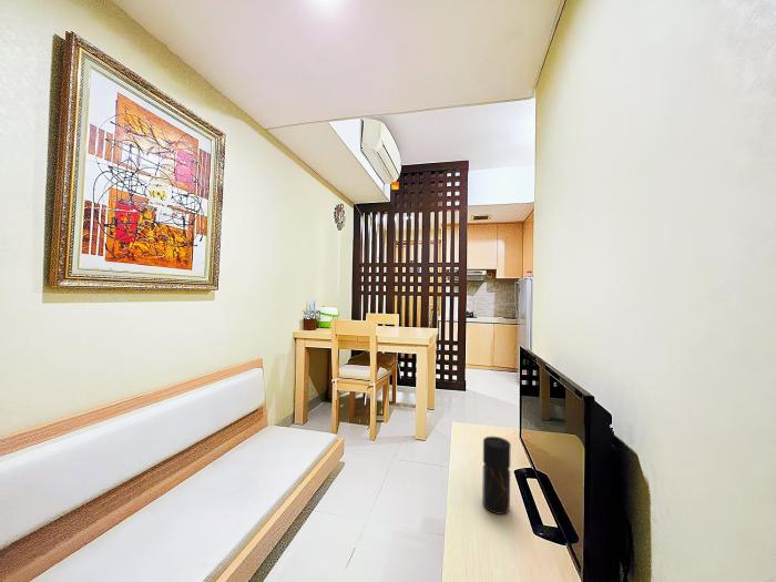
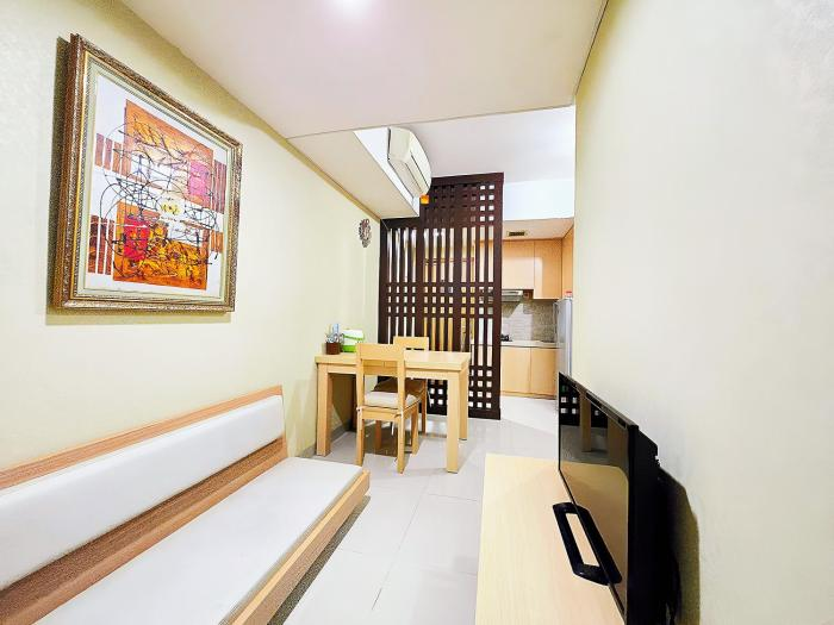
- pepper grinder (496, 473)
